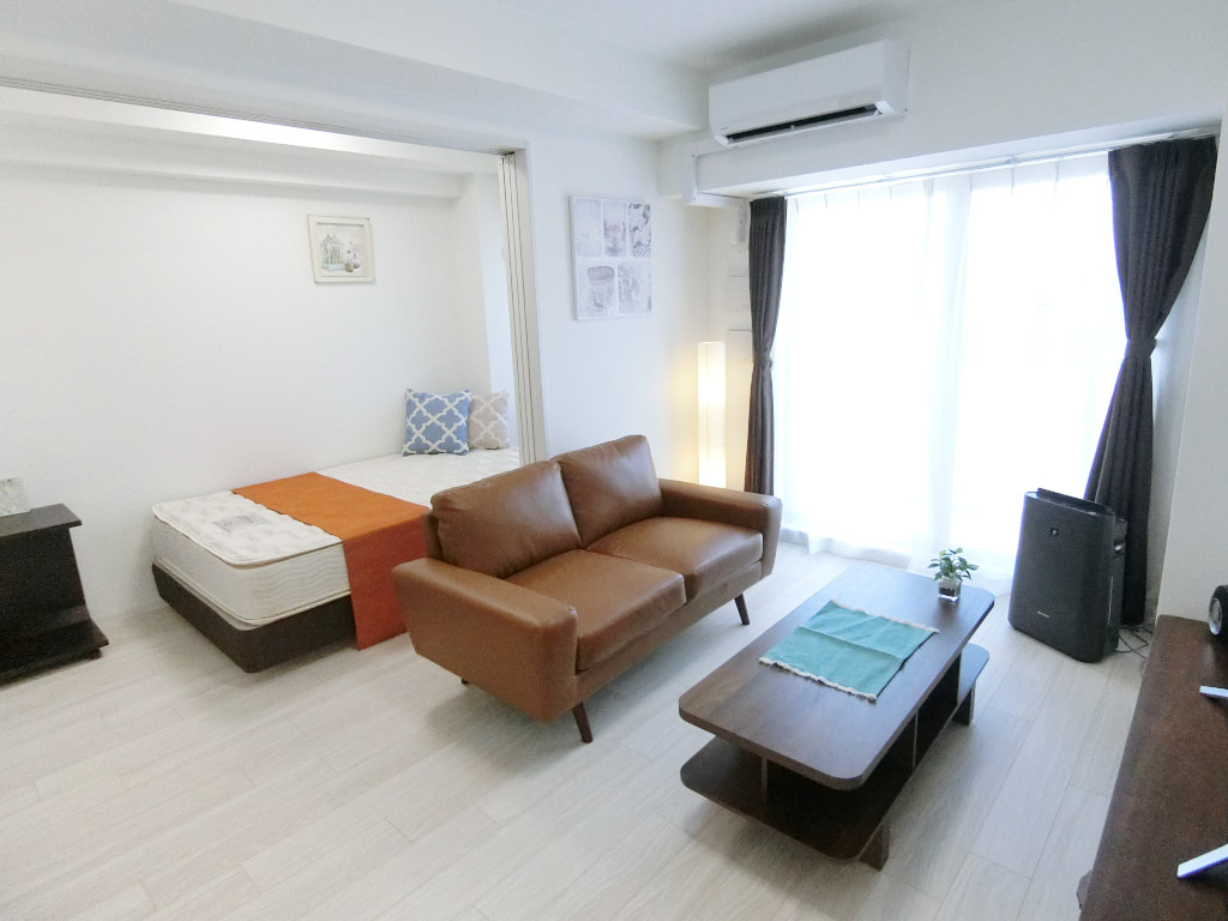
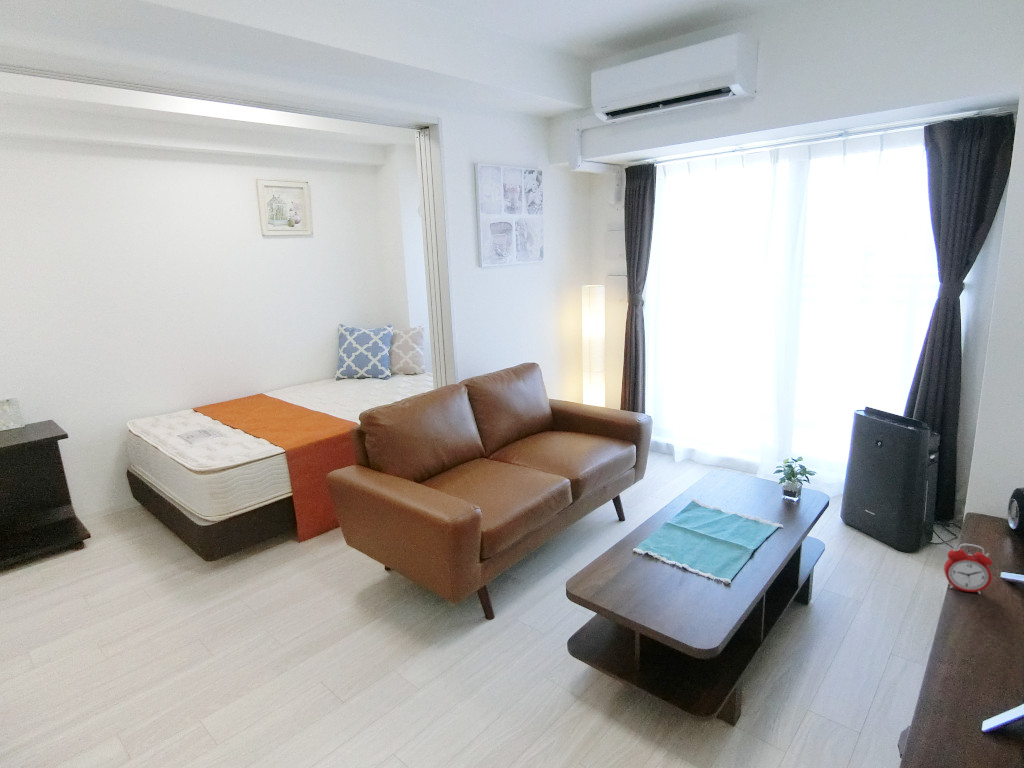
+ alarm clock (968, 567)
